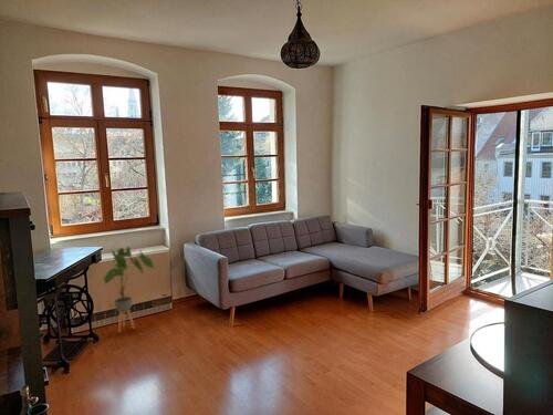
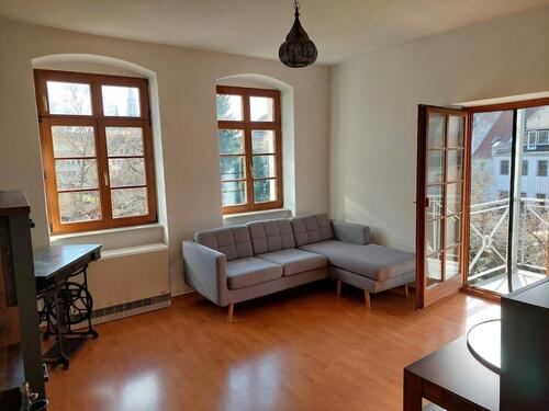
- house plant (125, 288)
